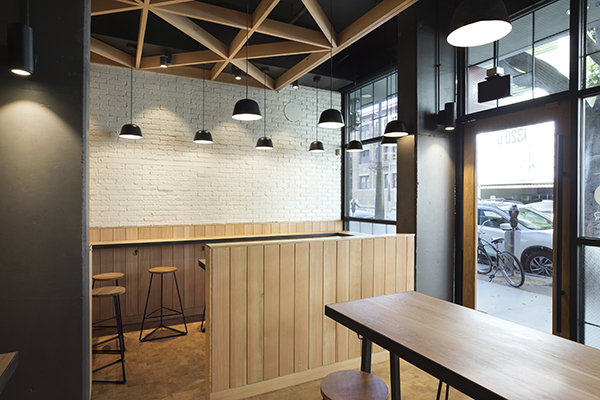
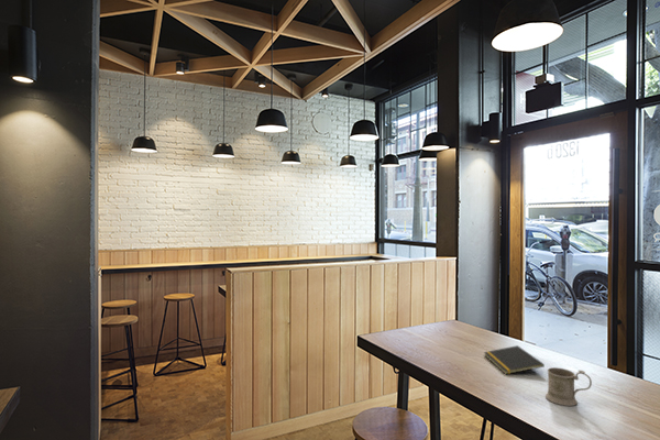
+ notepad (512, 359)
+ mug (568, 384)
